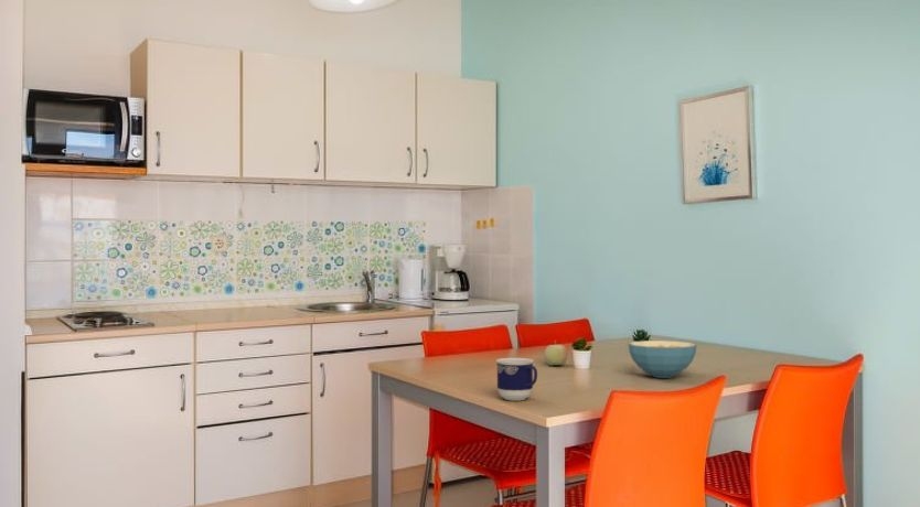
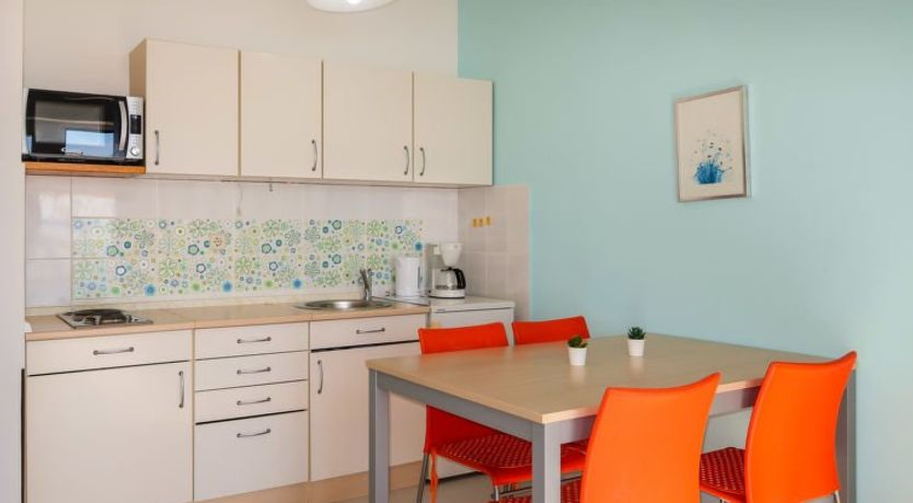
- cup (518, 379)
- cereal bowl (662, 359)
- fruit (556, 353)
